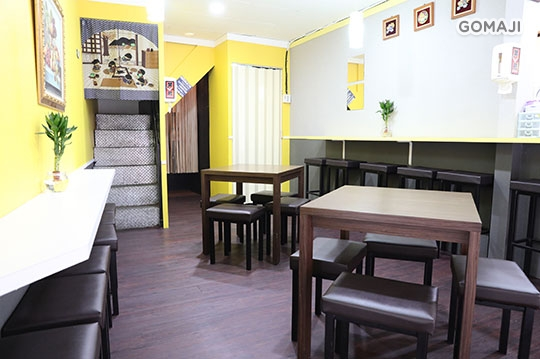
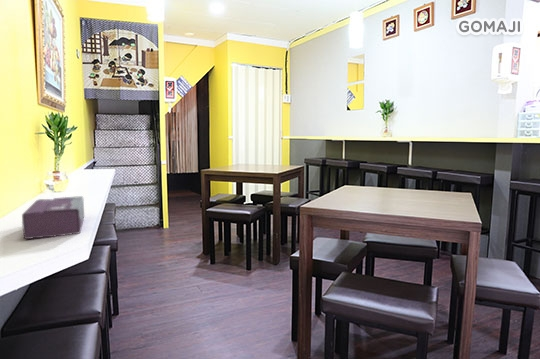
+ tissue box (56, 215)
